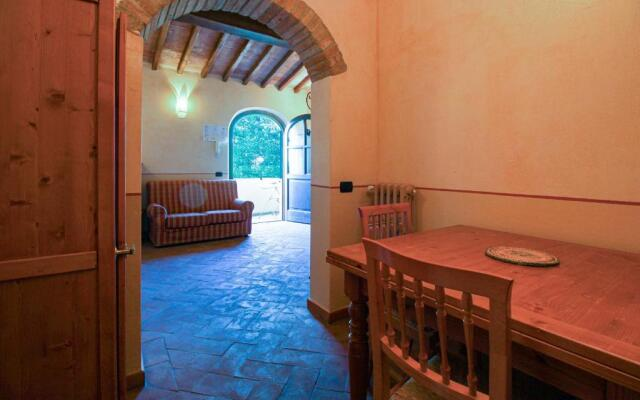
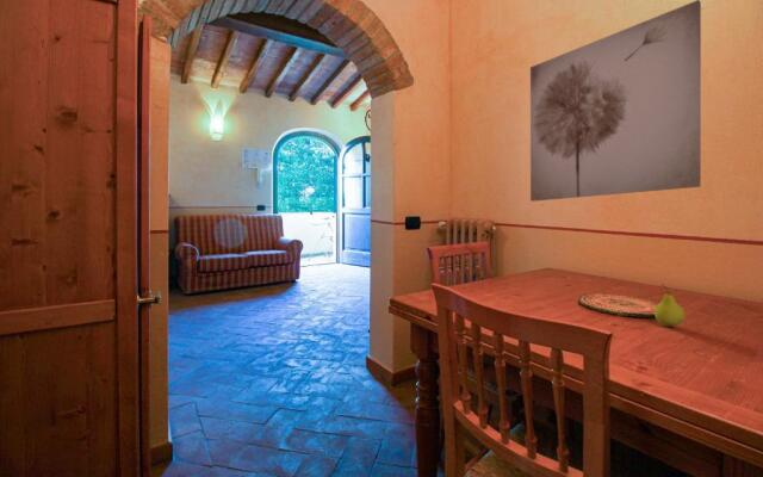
+ fruit (669, 304)
+ wall art (601, 117)
